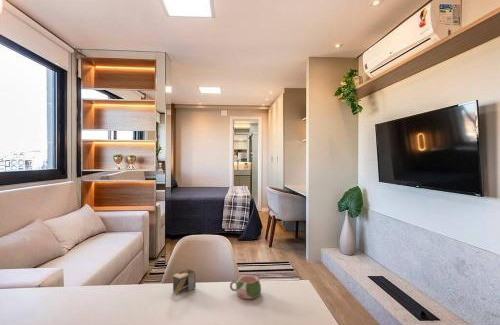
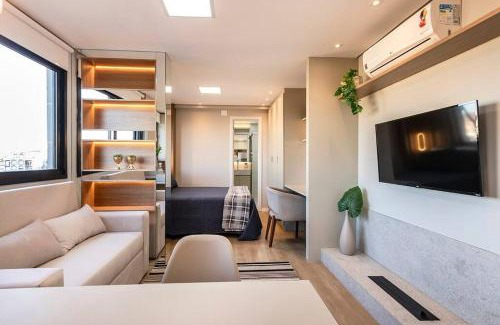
- architectural model (184, 274)
- mug (245, 286)
